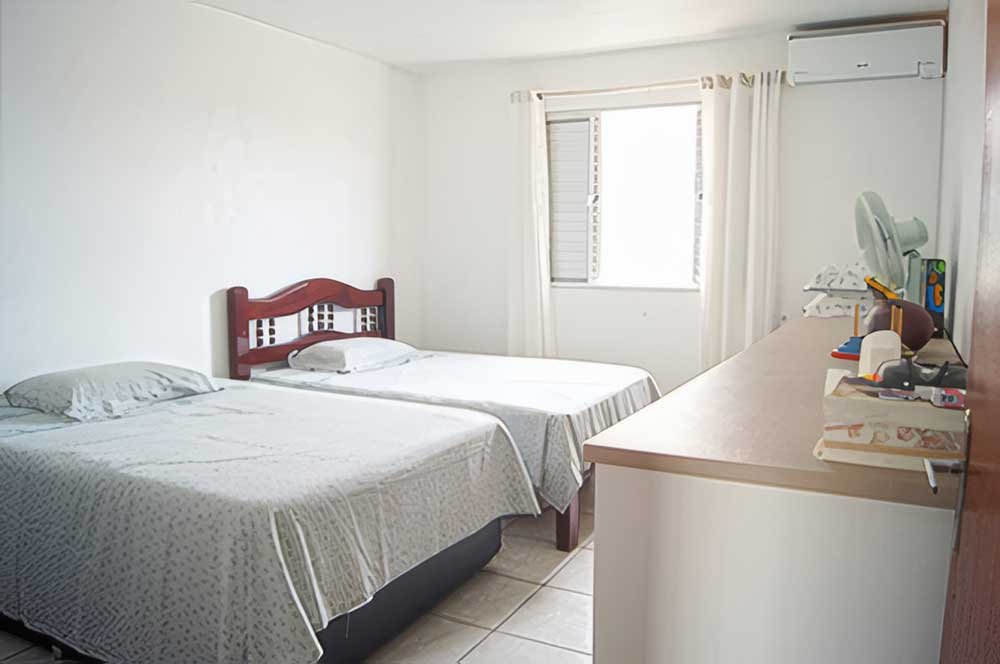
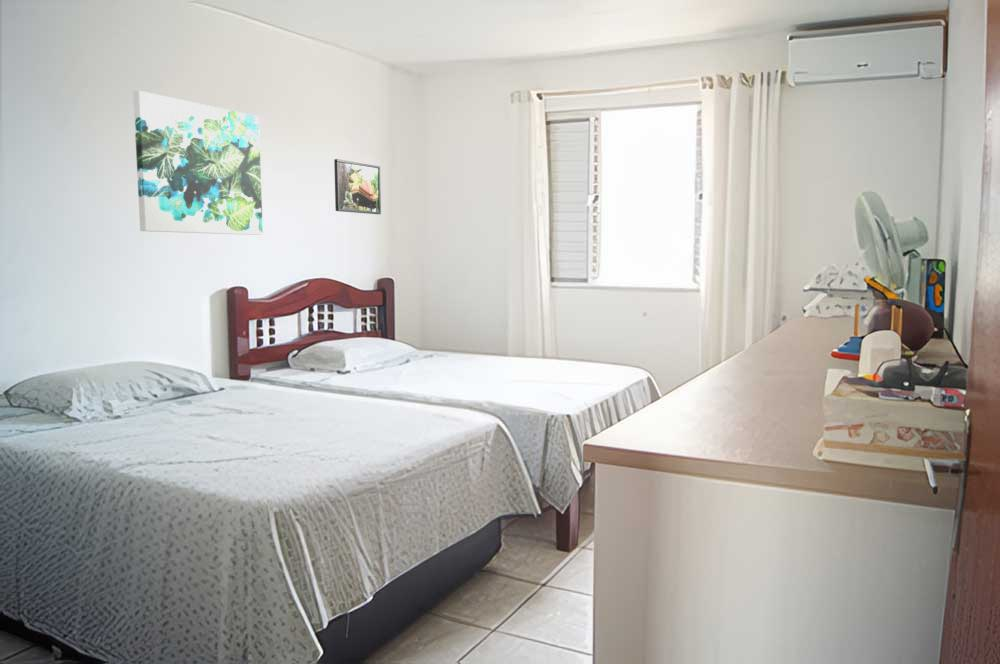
+ wall art (203, 169)
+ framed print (358, 187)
